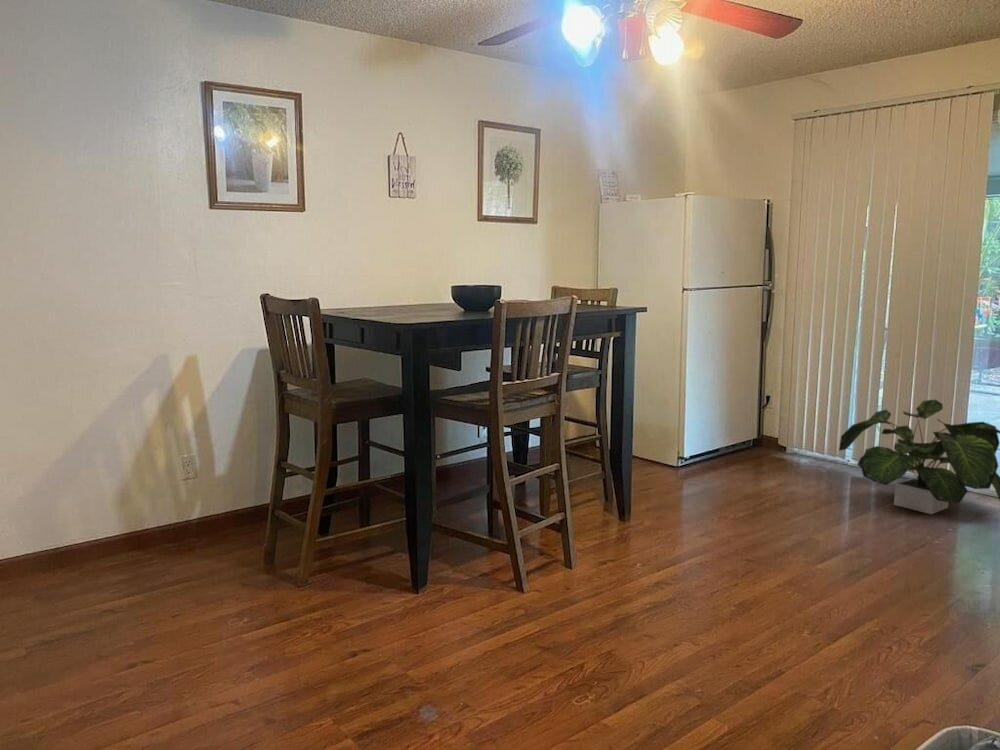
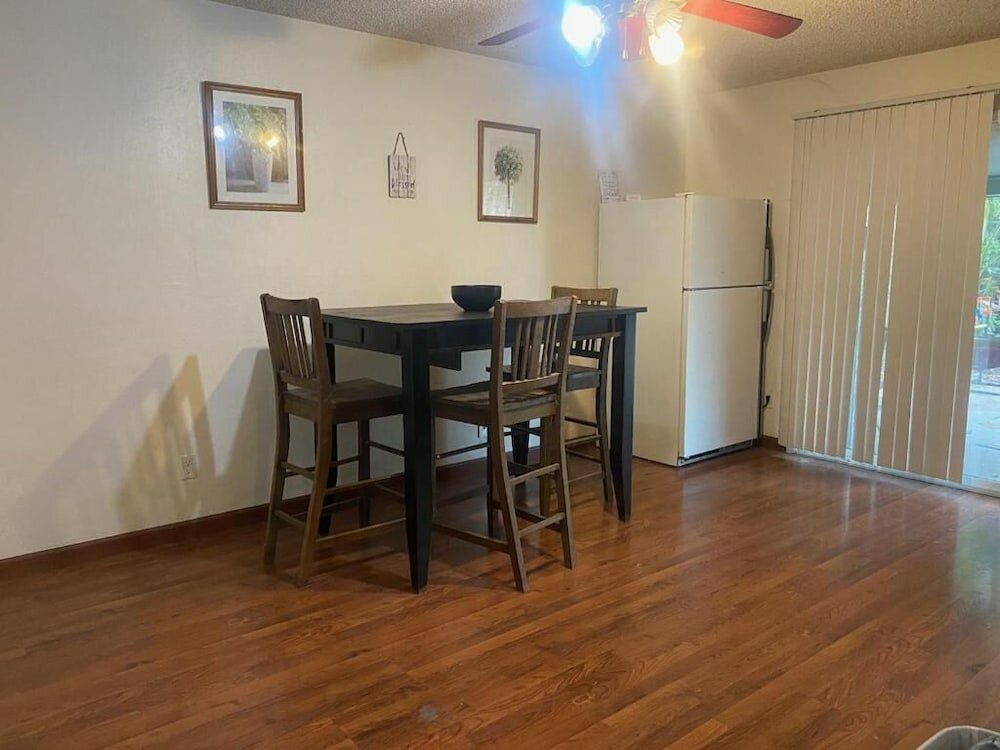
- potted plant (921, 452)
